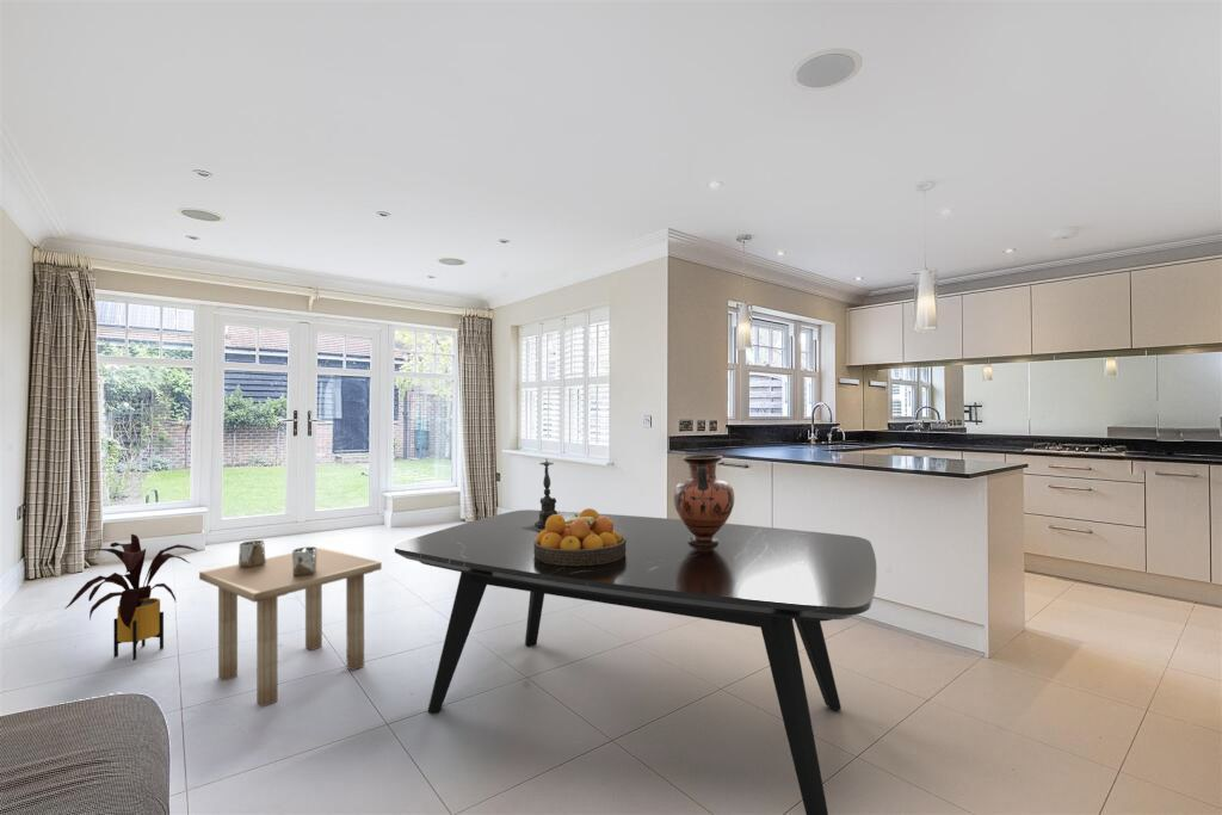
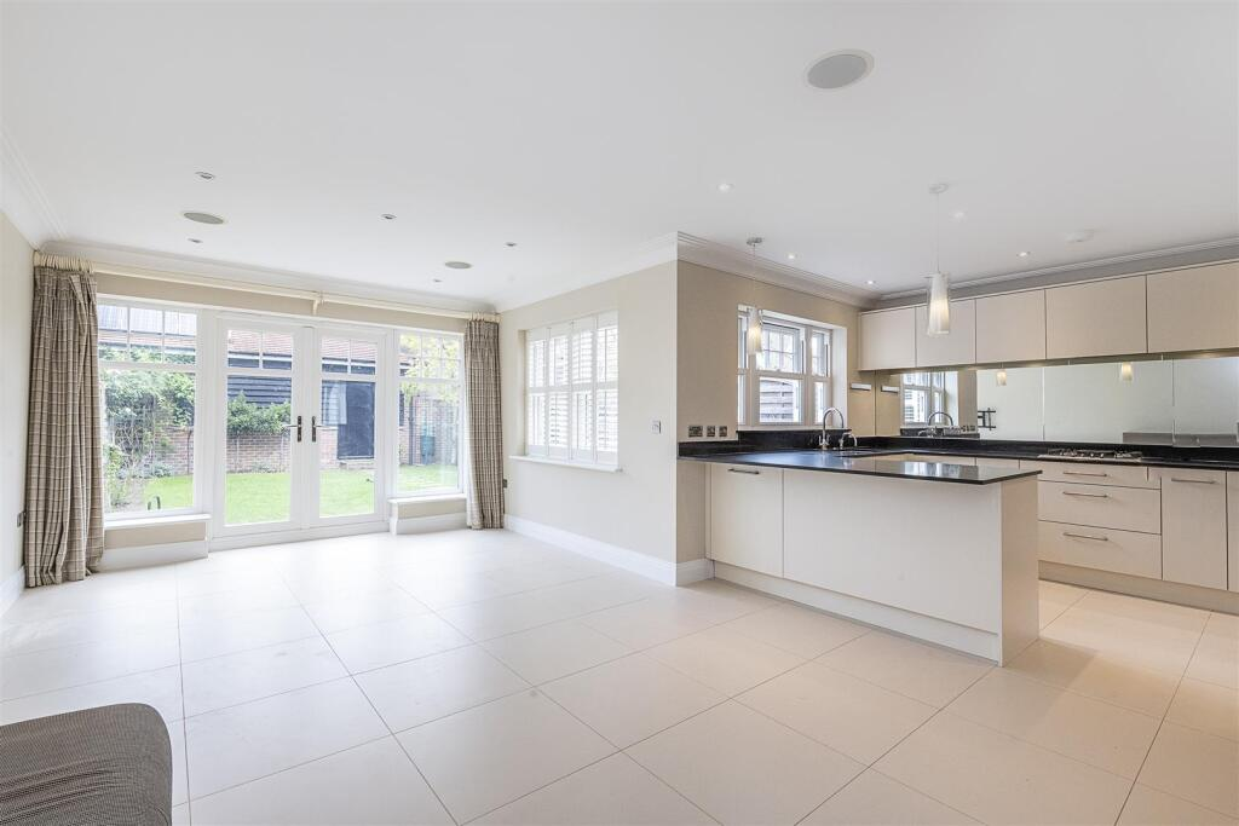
- vase (703, 498)
- dining table (636, 607)
- side table (306, 607)
- house plant (140, 594)
- fruit bowl (579, 532)
- candle holder (547, 488)
